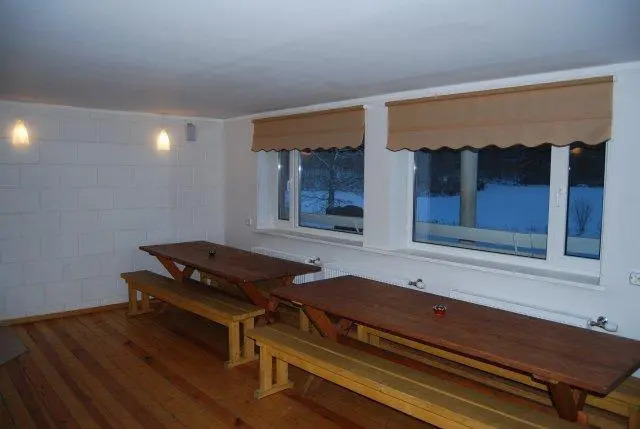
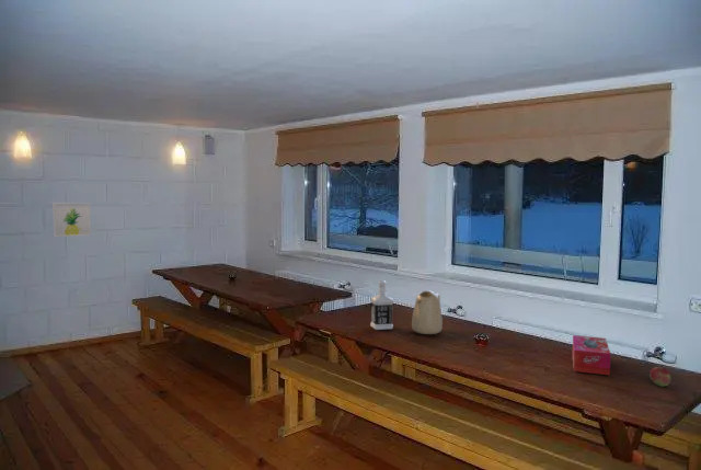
+ bottle (381, 303)
+ fruit (659, 376)
+ wall art (72, 219)
+ tissue box (589, 354)
+ kettle (427, 310)
